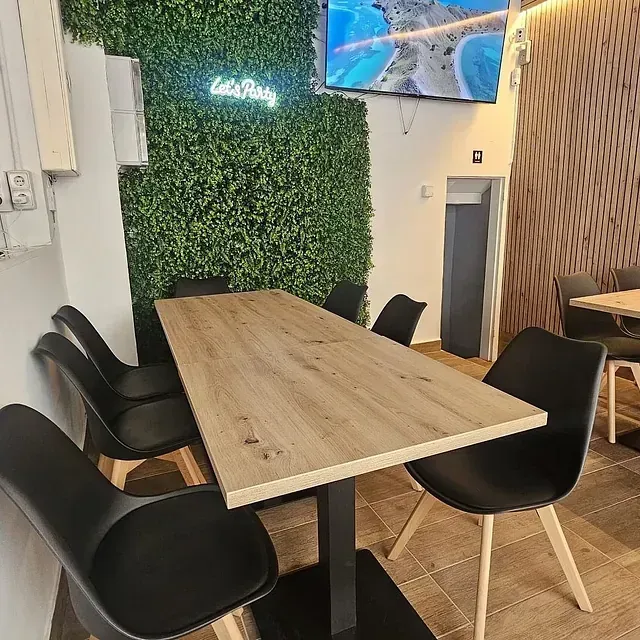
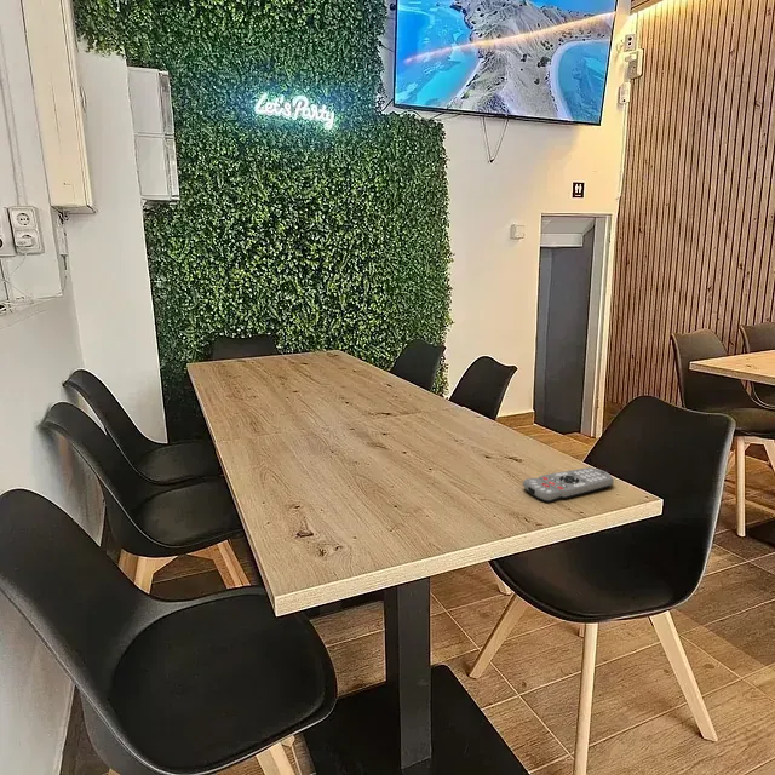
+ remote control (569, 483)
